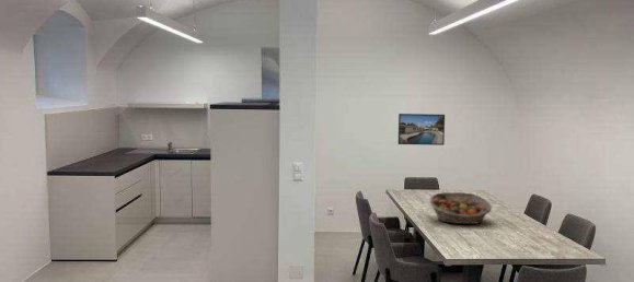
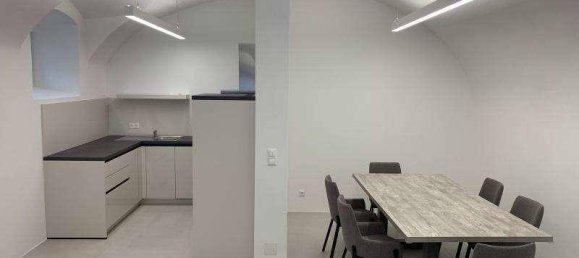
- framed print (420, 129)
- fruit basket (459, 208)
